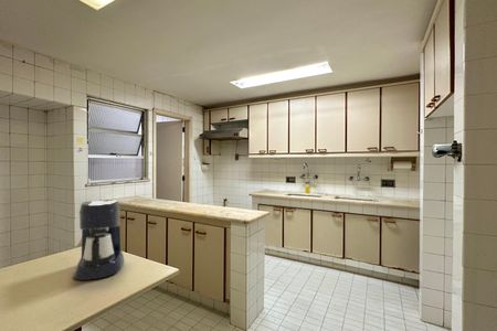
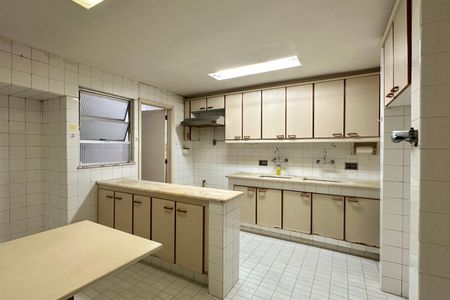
- coffee maker (101, 234)
